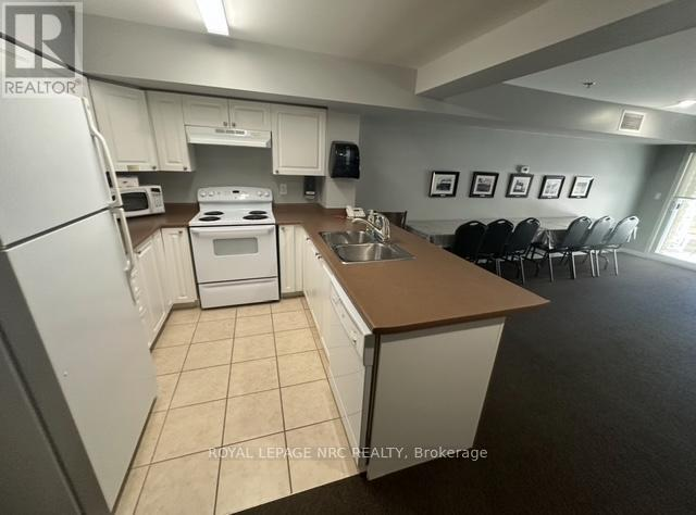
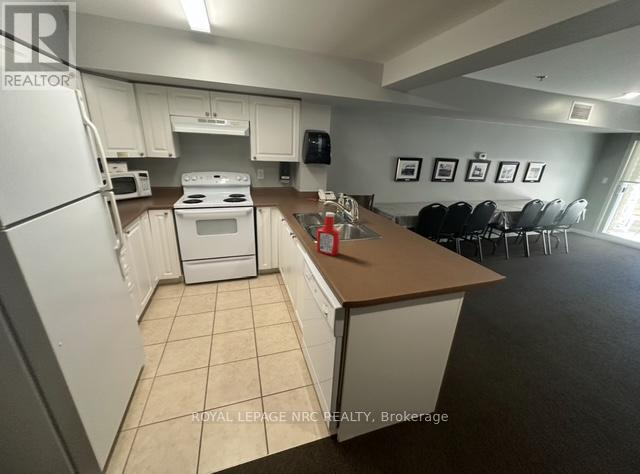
+ soap bottle (328, 233)
